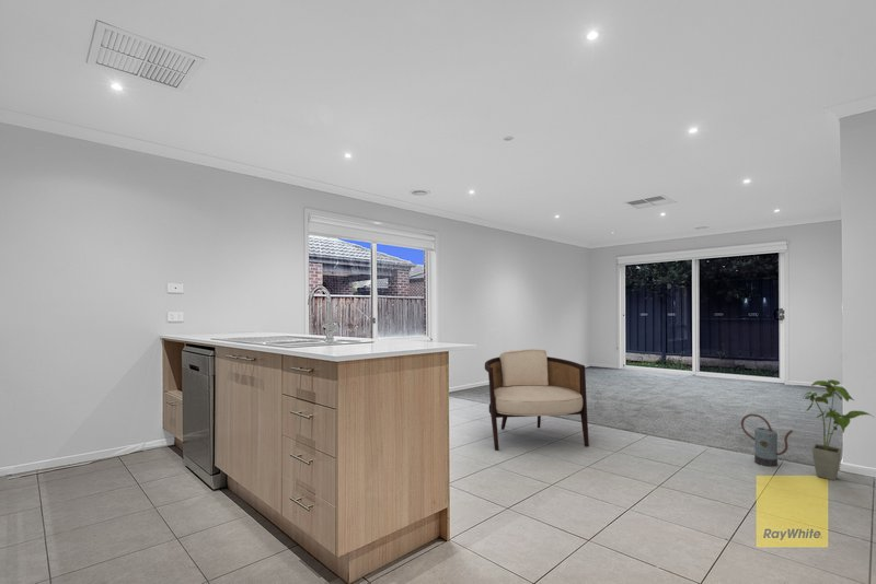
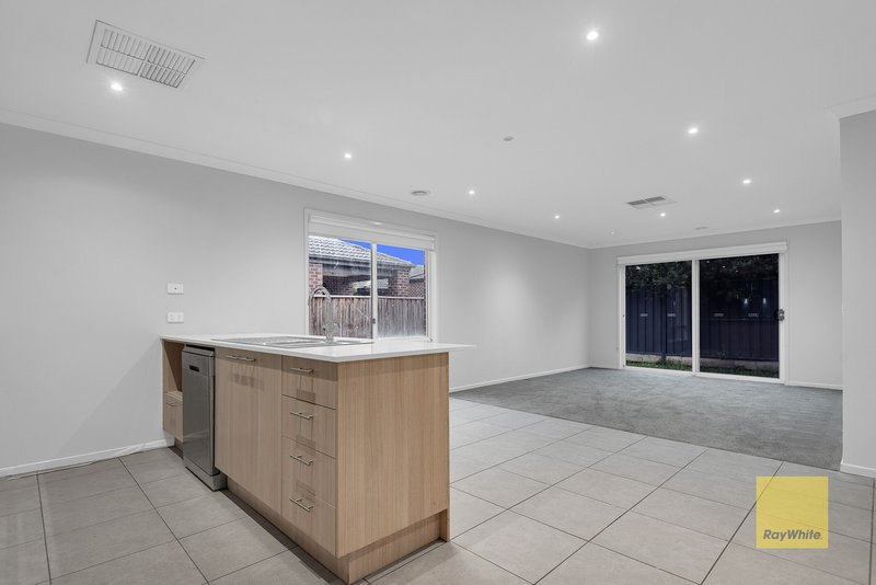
- armchair (531, 396)
- watering can (765, 439)
- house plant (835, 429)
